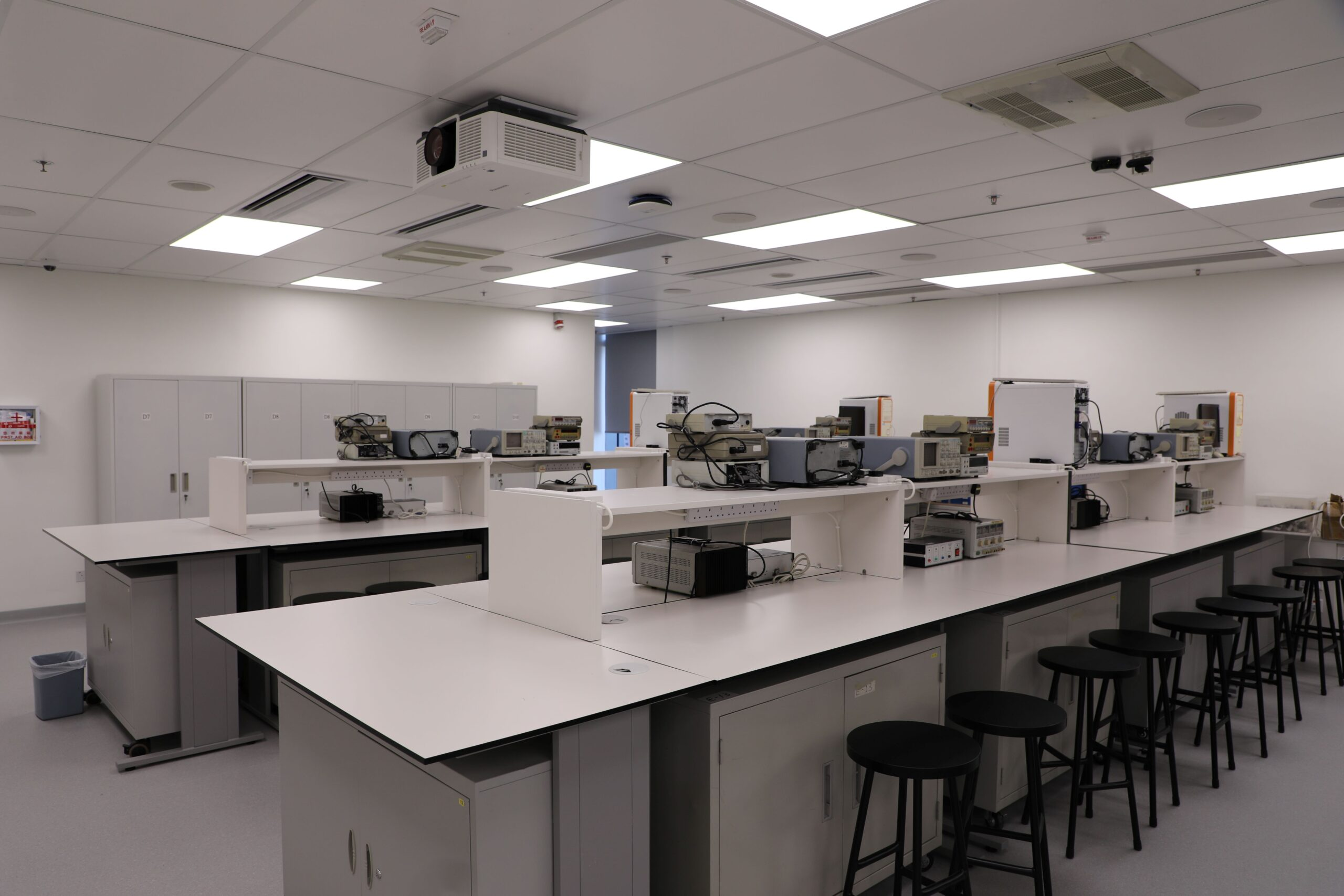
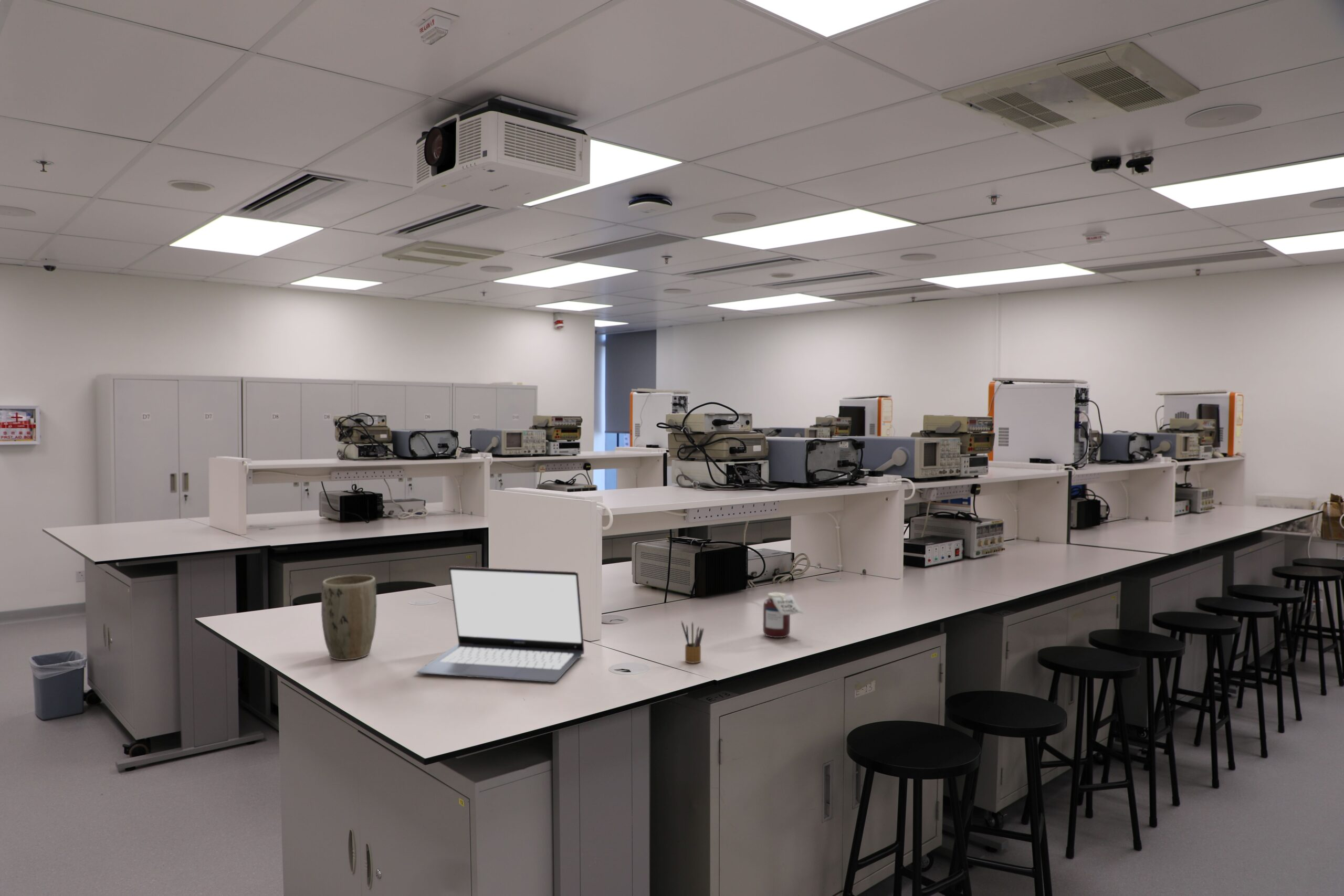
+ pencil box (691, 641)
+ jar (780, 615)
+ laptop (503, 619)
+ plant pot (349, 617)
